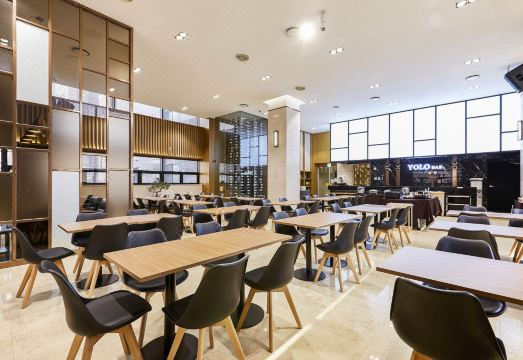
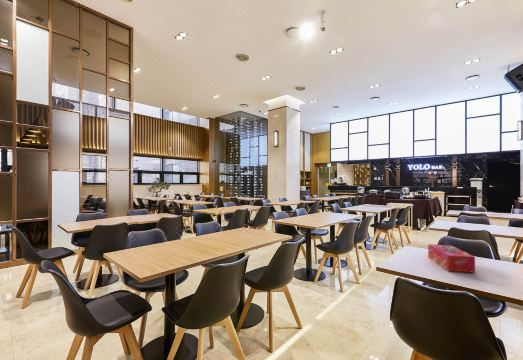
+ tissue box (449, 257)
